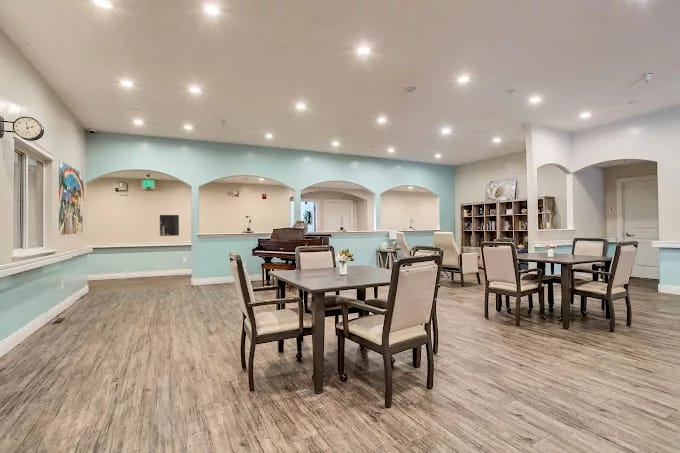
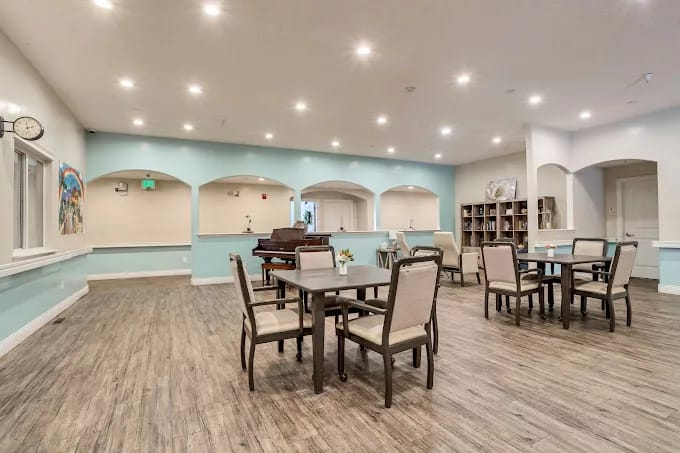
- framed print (169, 225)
